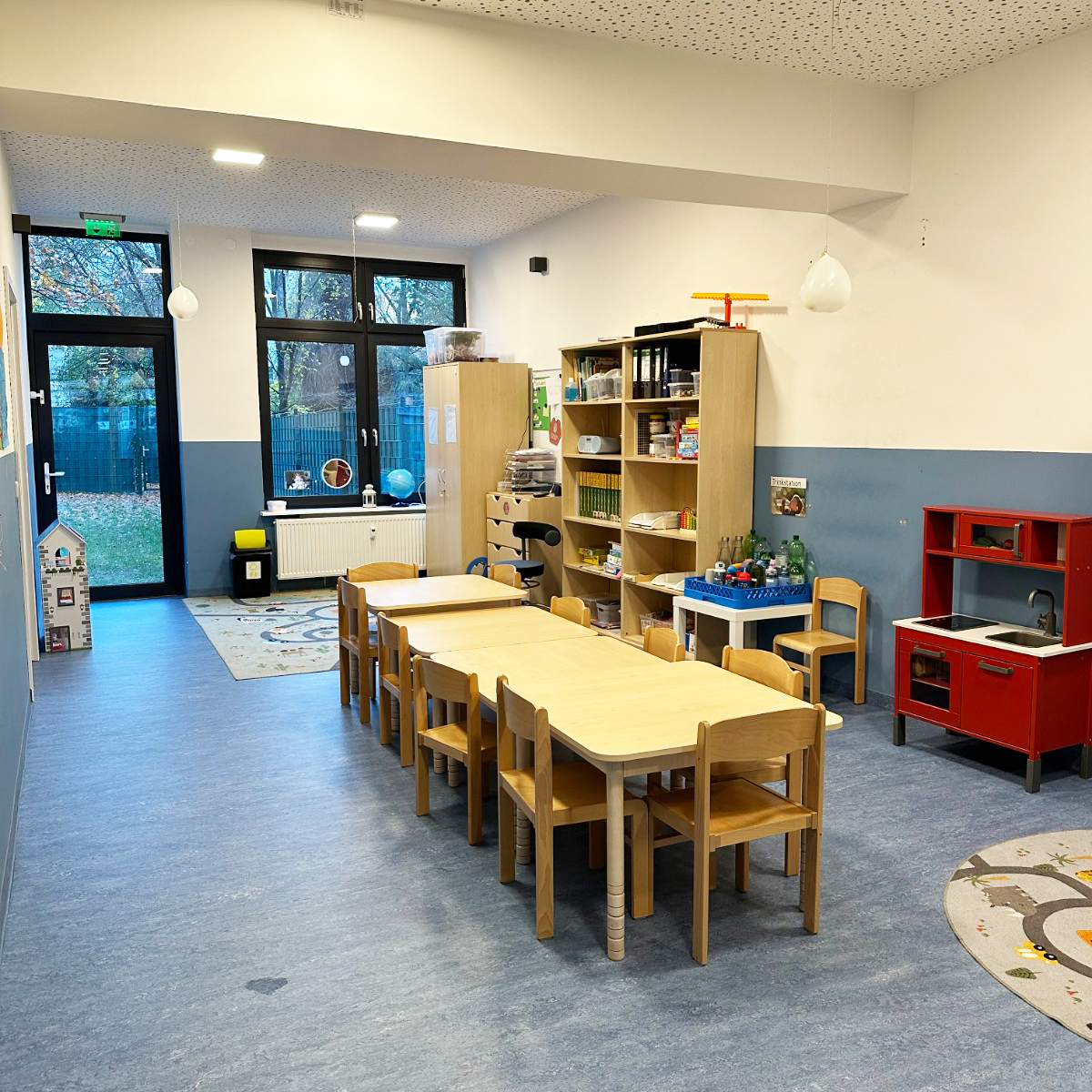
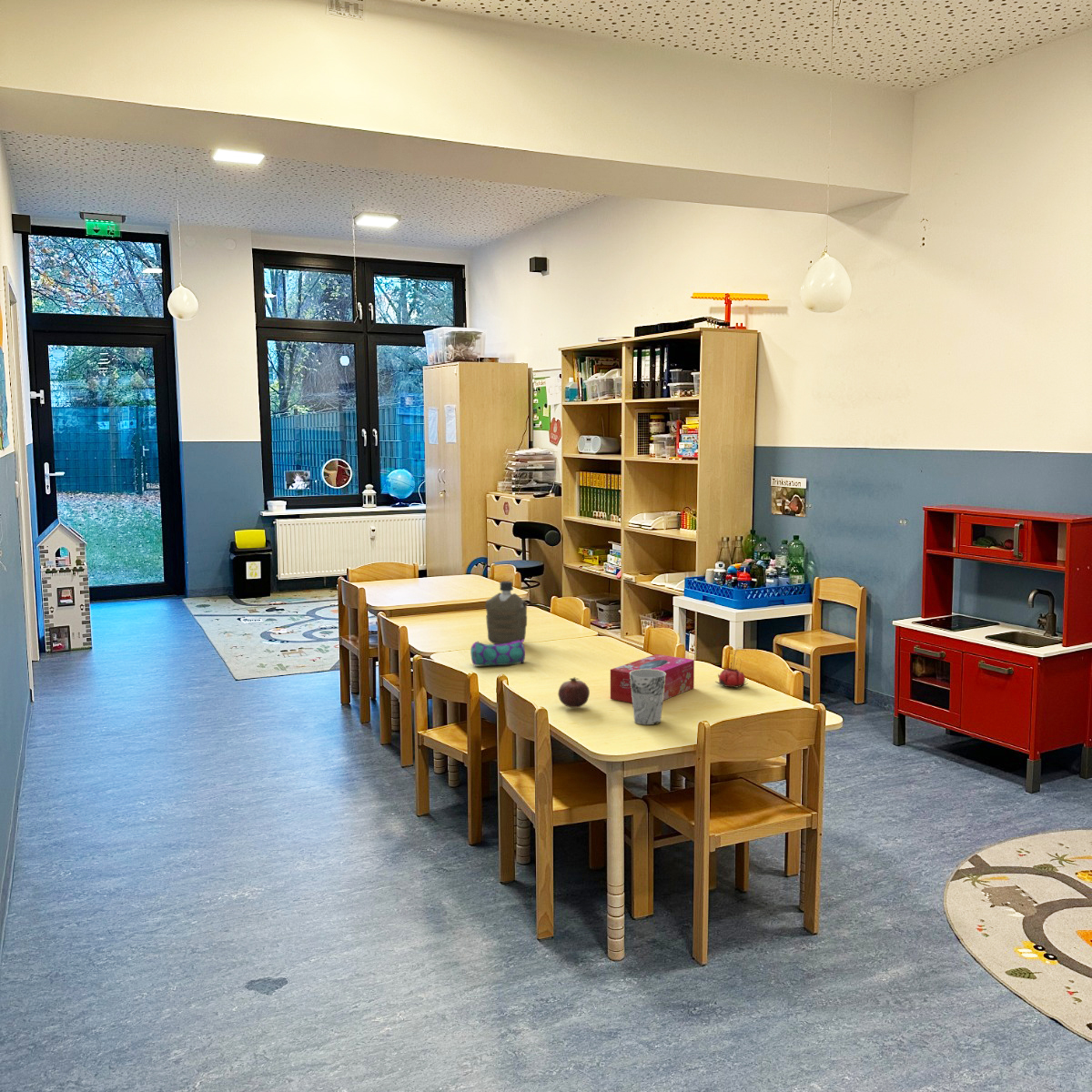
+ fruit (573, 692)
+ flower (731, 664)
+ pencil case (498, 652)
+ water bottle (507, 612)
+ cup (647, 697)
+ tissue box (652, 669)
